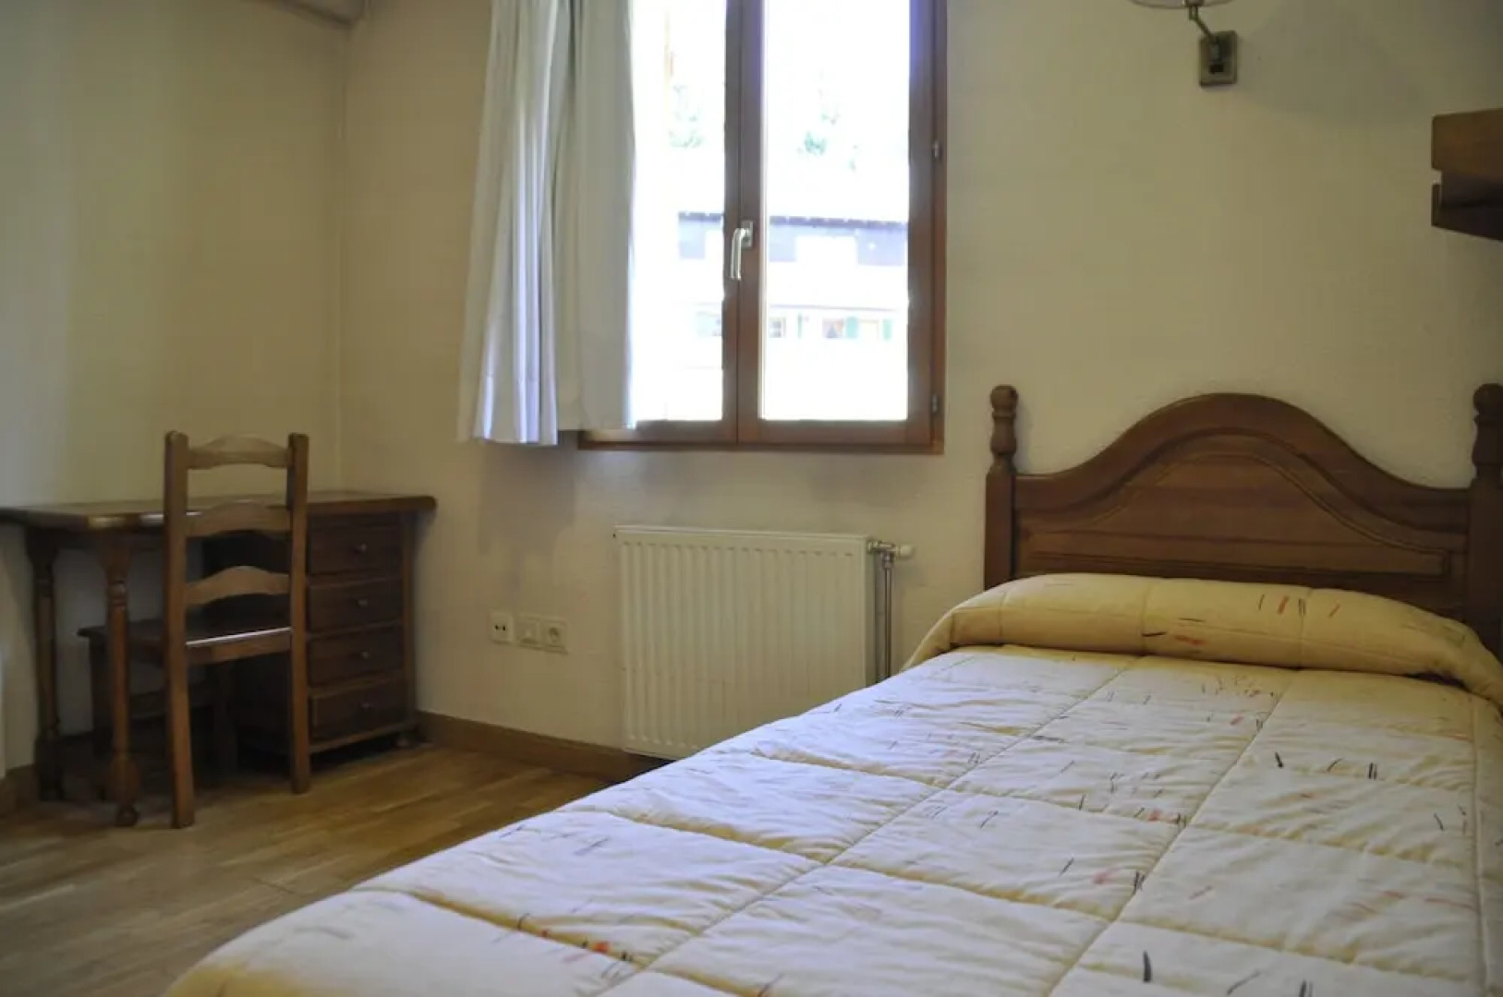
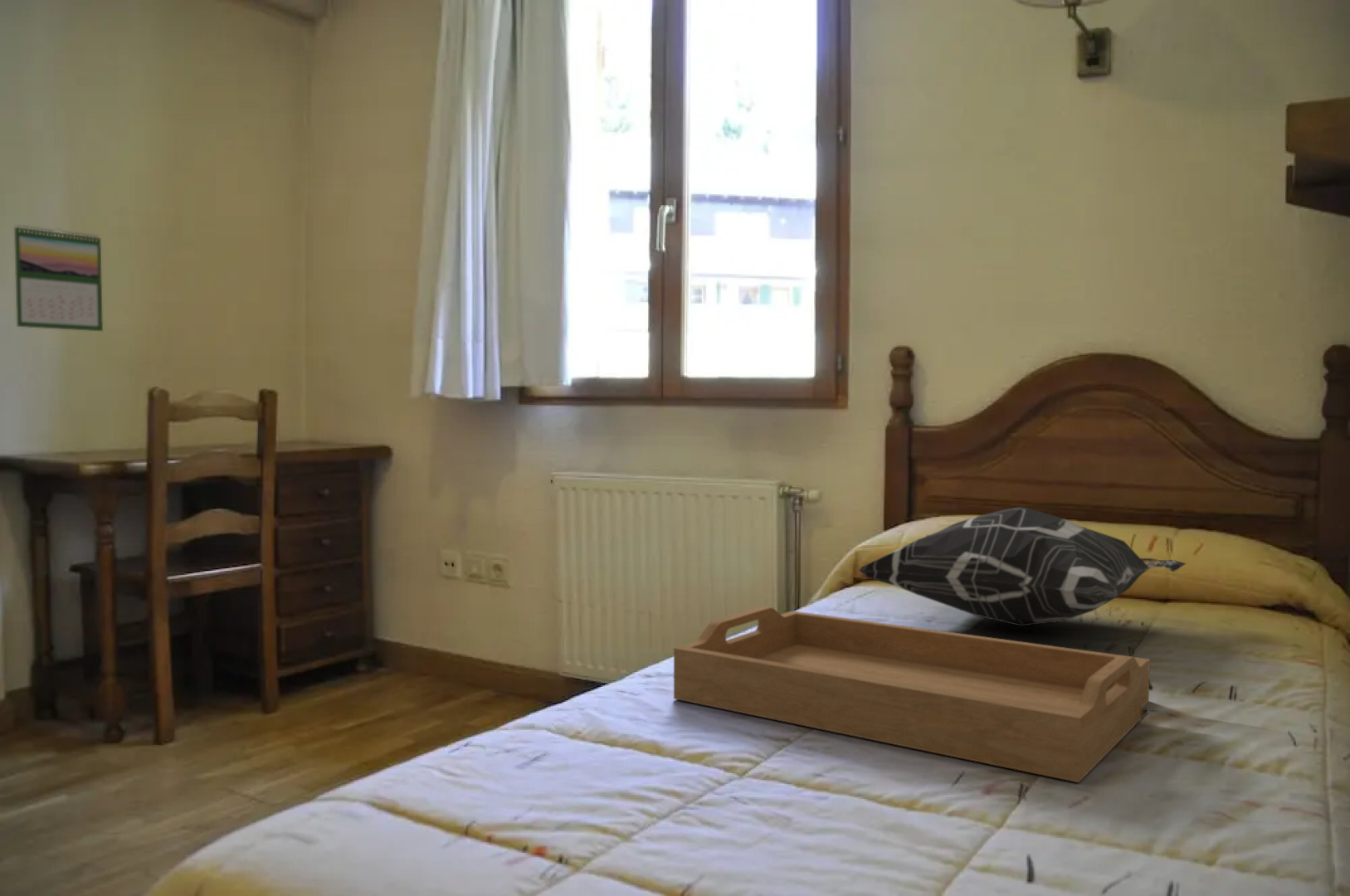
+ decorative pillow (1026, 566)
+ serving tray (906, 671)
+ calendar (60, 278)
